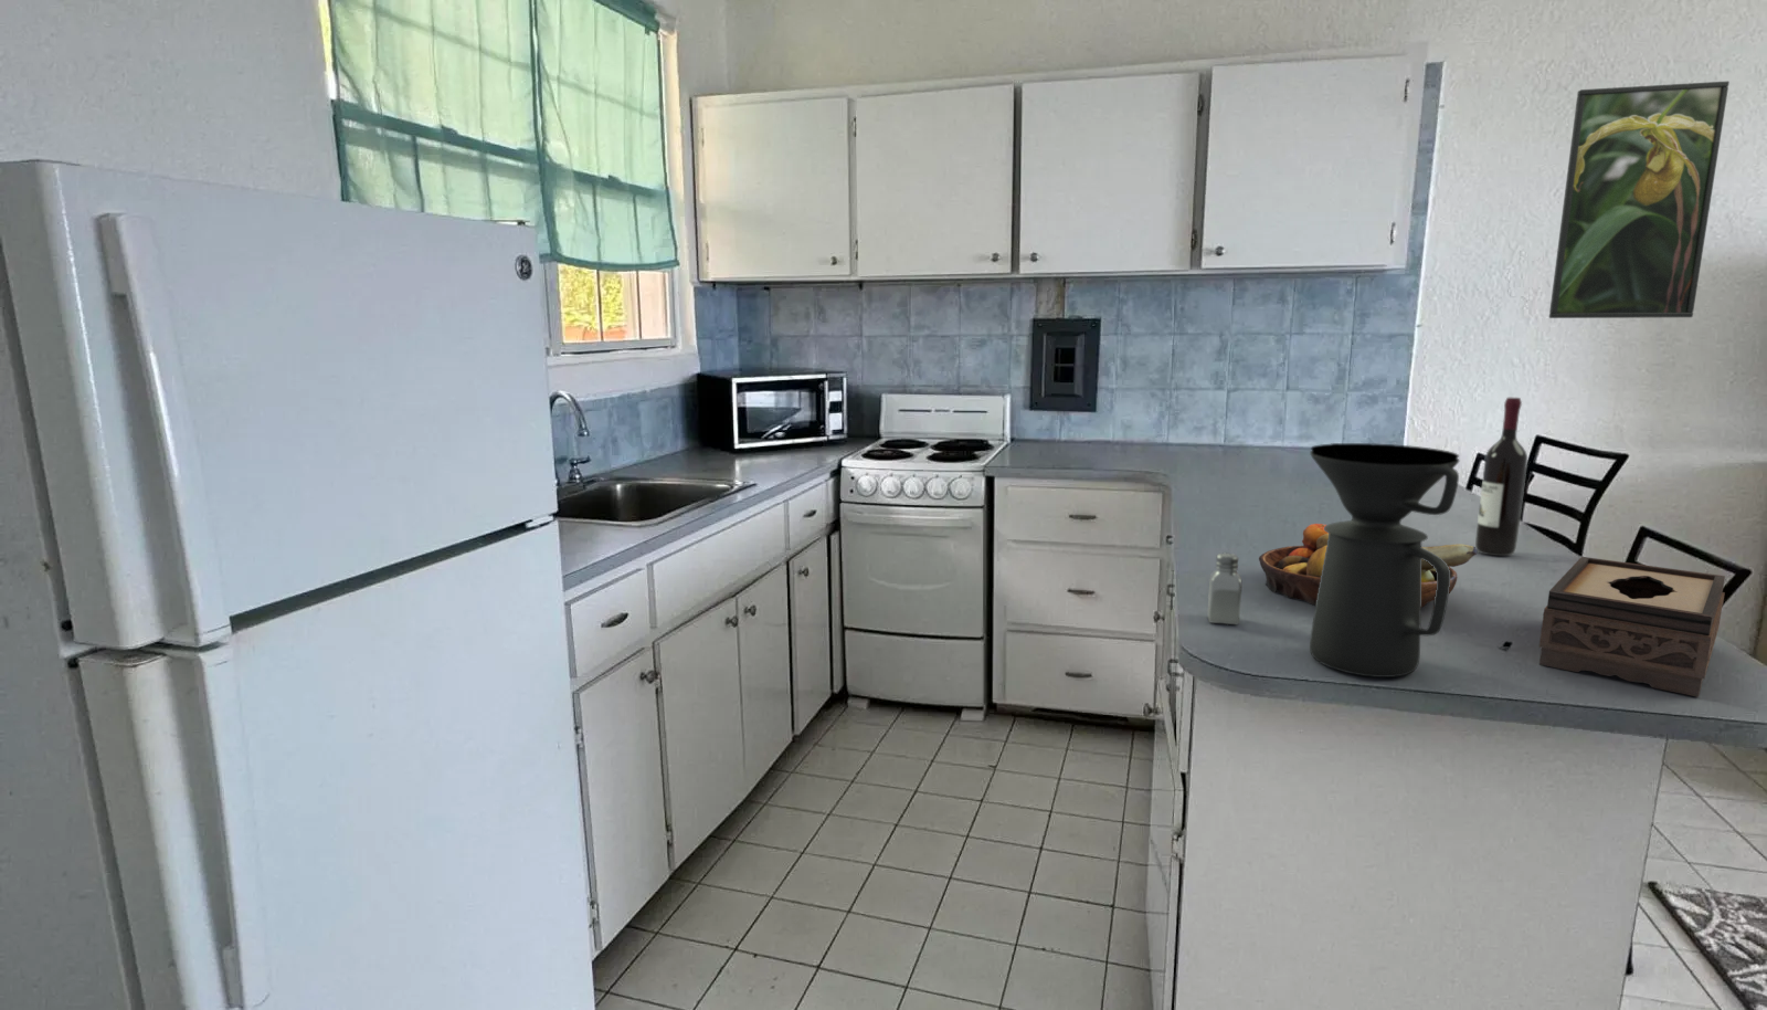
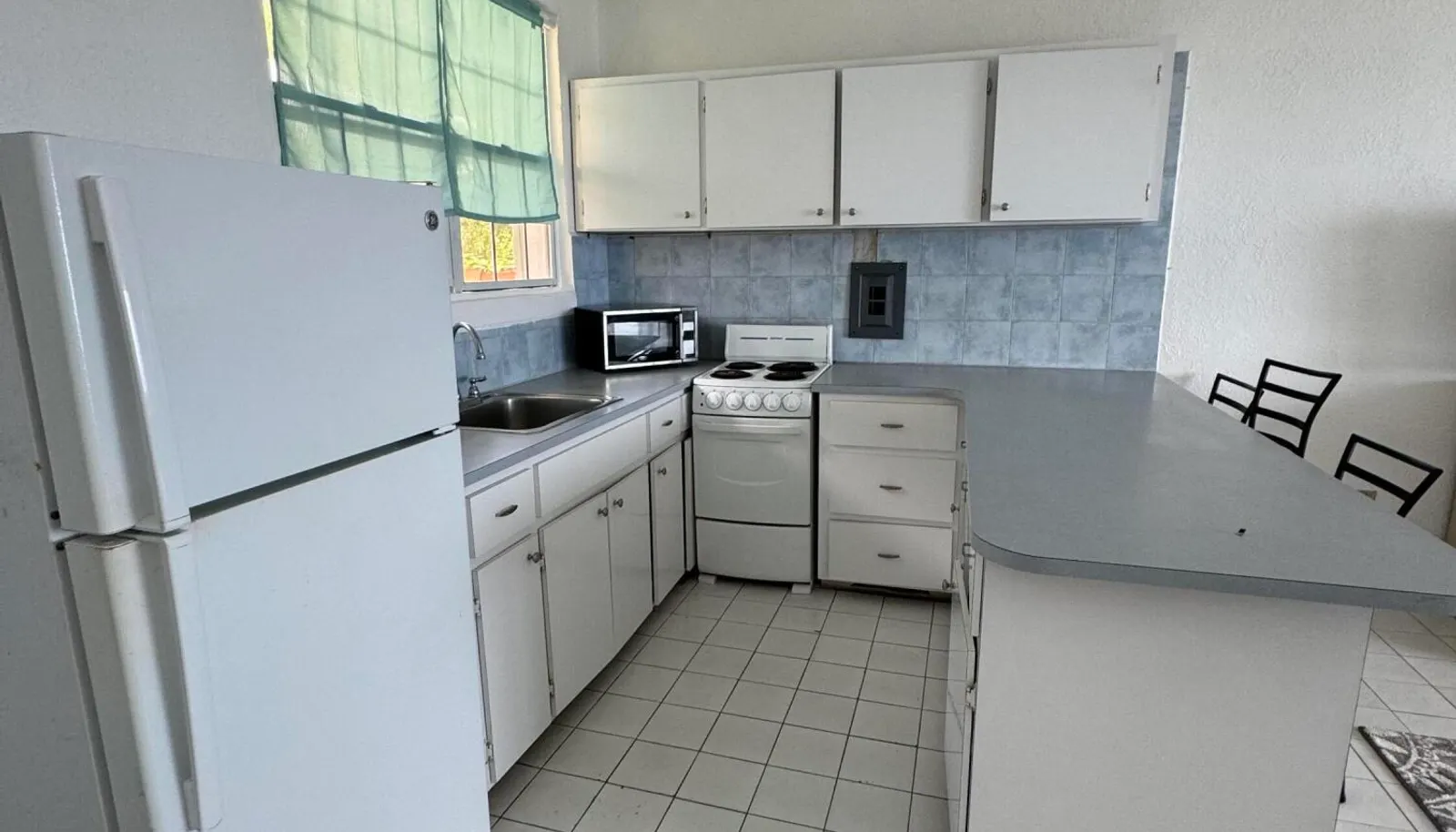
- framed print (1635, 204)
- wine bottle (1504, 476)
- saltshaker (1225, 586)
- fruit bowl (1325, 551)
- tissue box (1634, 619)
- coffee maker (1371, 558)
